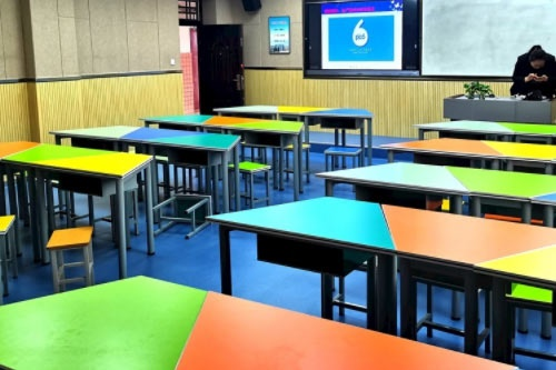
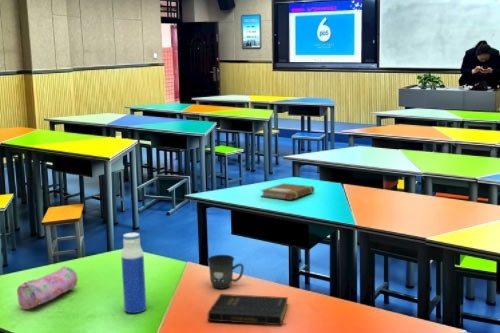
+ book (251, 308)
+ pencil case (47, 286)
+ notebook (287, 191)
+ water bottle (133, 272)
+ mug (226, 272)
